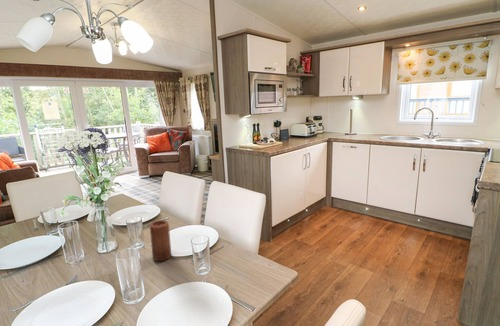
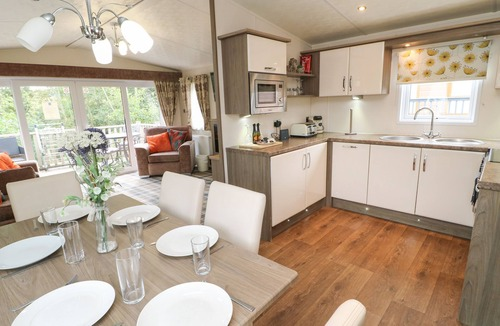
- candle (160, 240)
